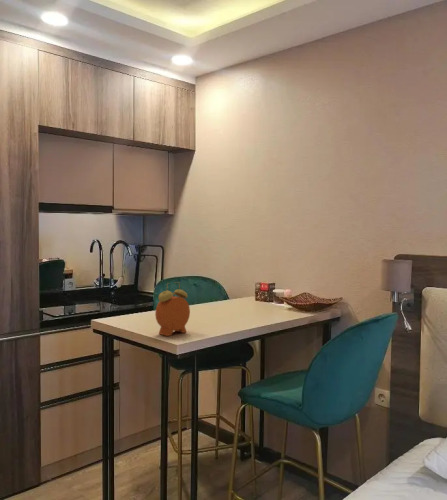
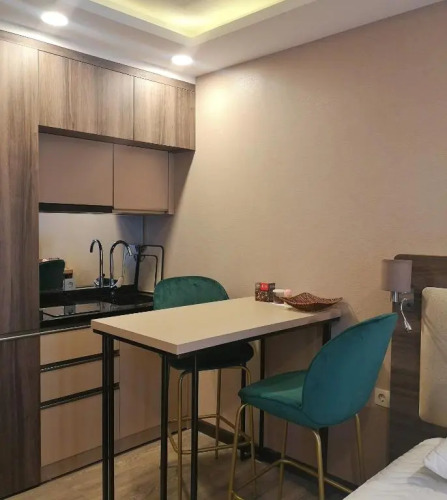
- alarm clock (172, 307)
